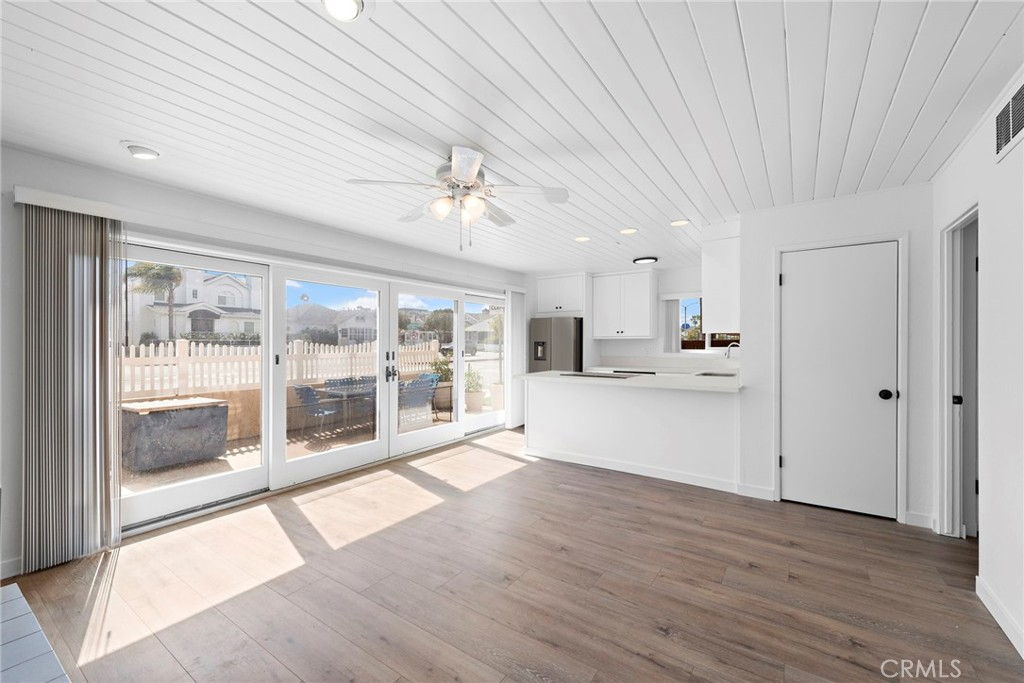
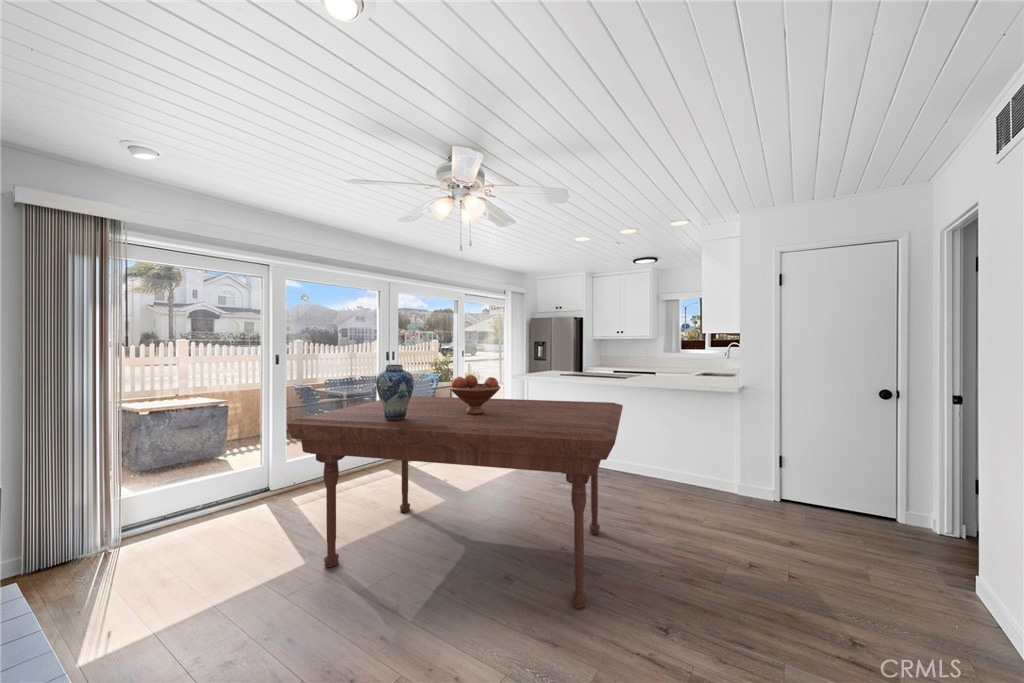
+ vase (395, 392)
+ dining table (472, 465)
+ fruit bowl (475, 394)
